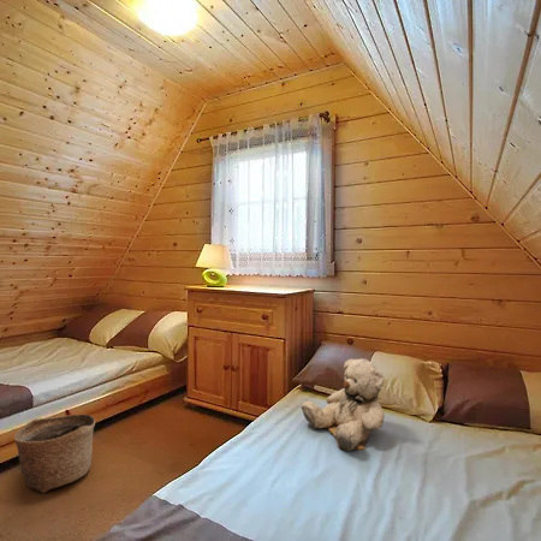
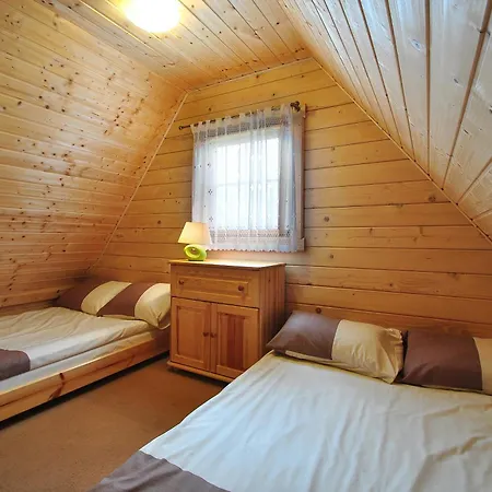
- basket (57, 447)
- teddy bear (347, 396)
